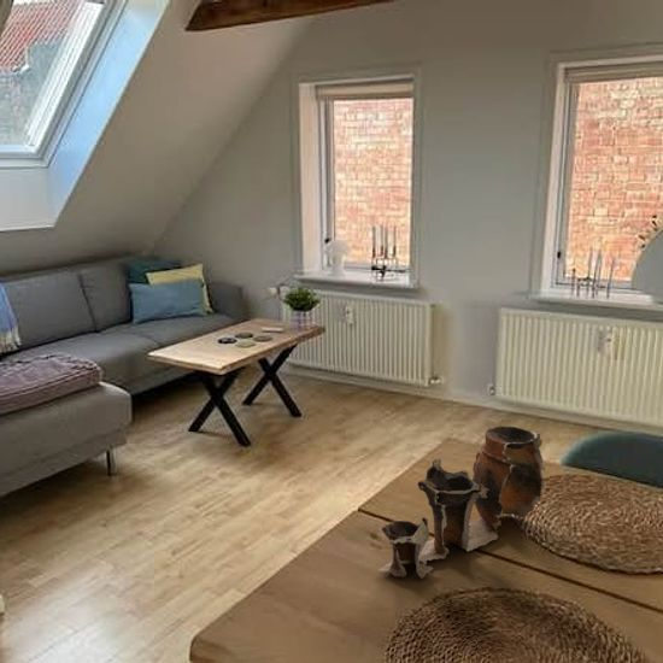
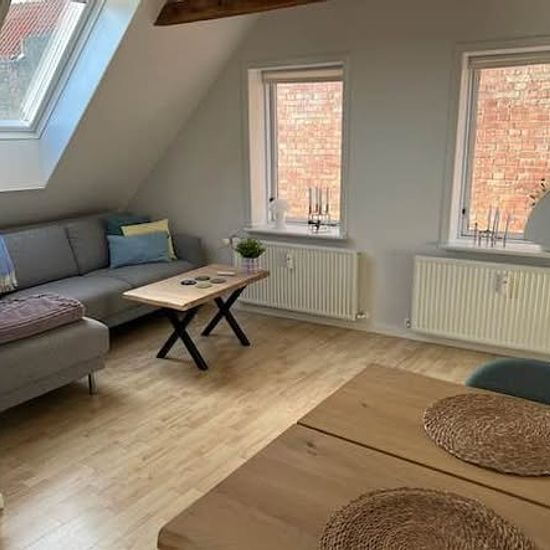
- pottery set (464, 494)
